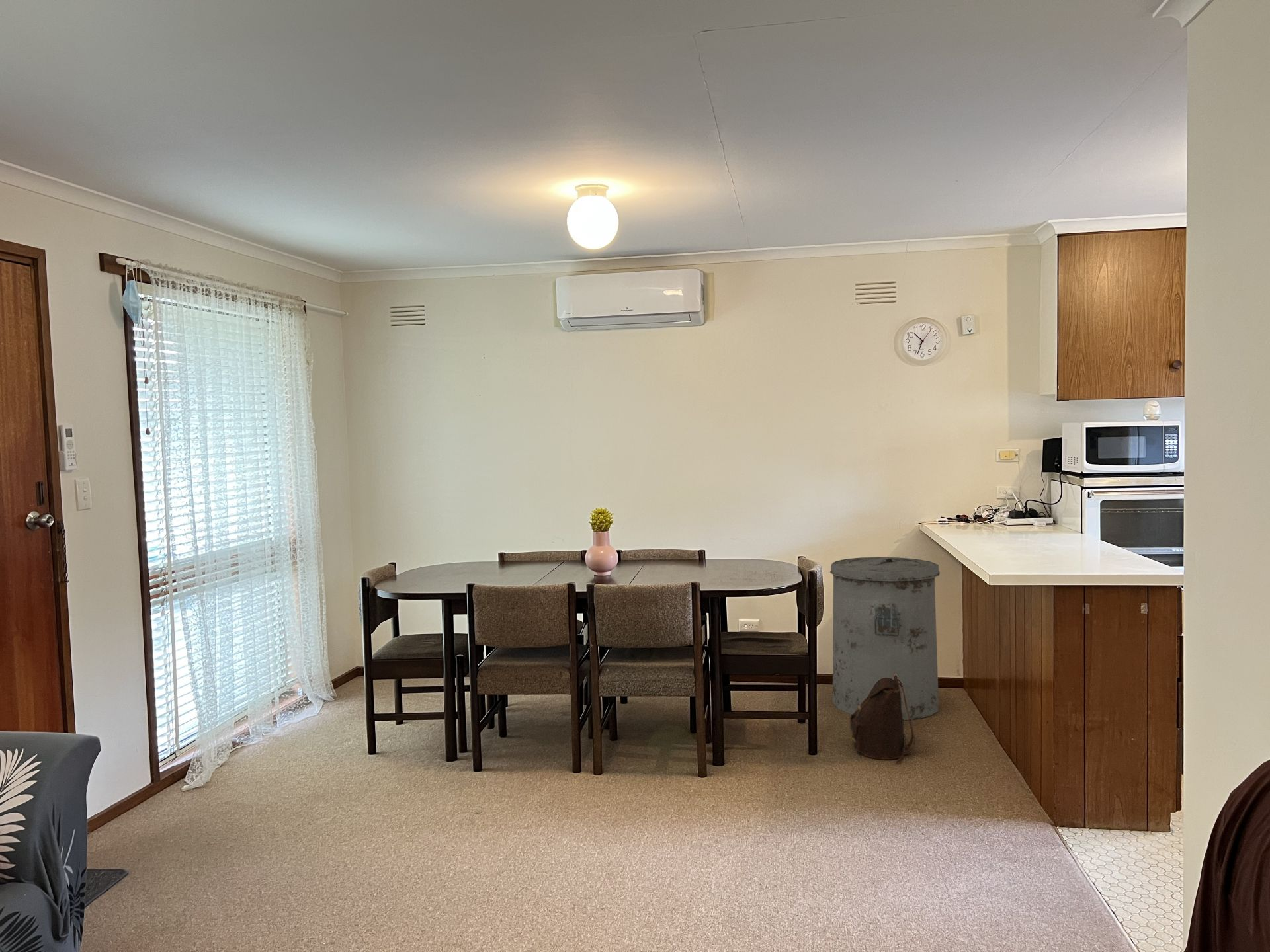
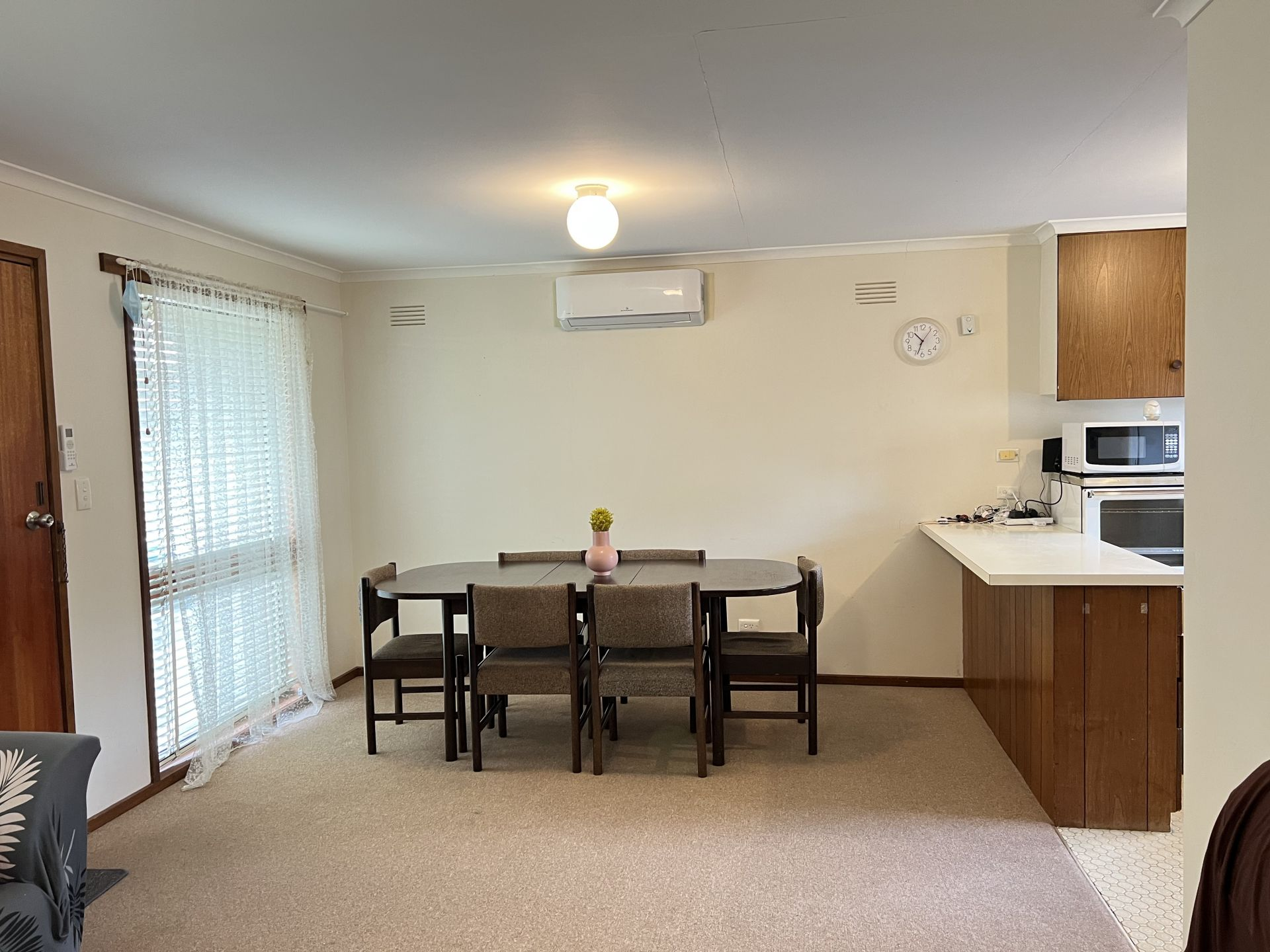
- trash can (885, 631)
- backpack (881, 711)
